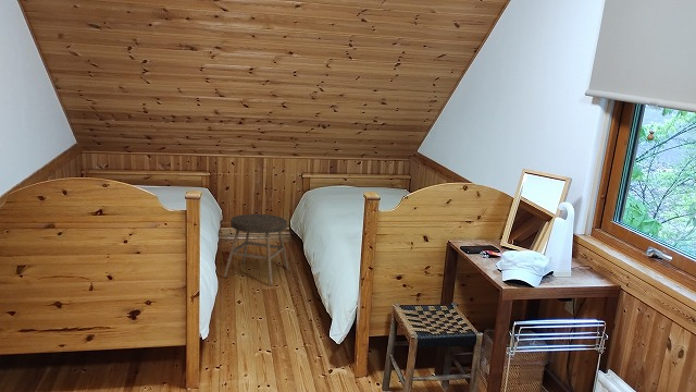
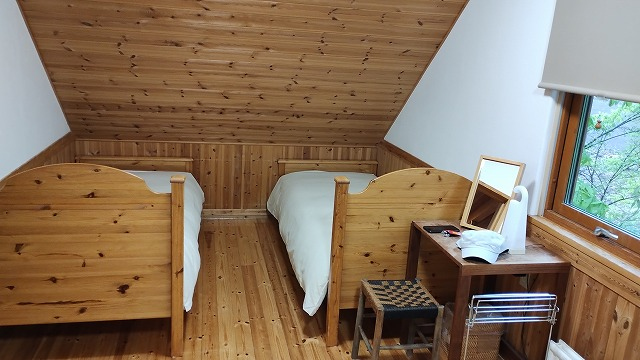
- stool (258, 245)
